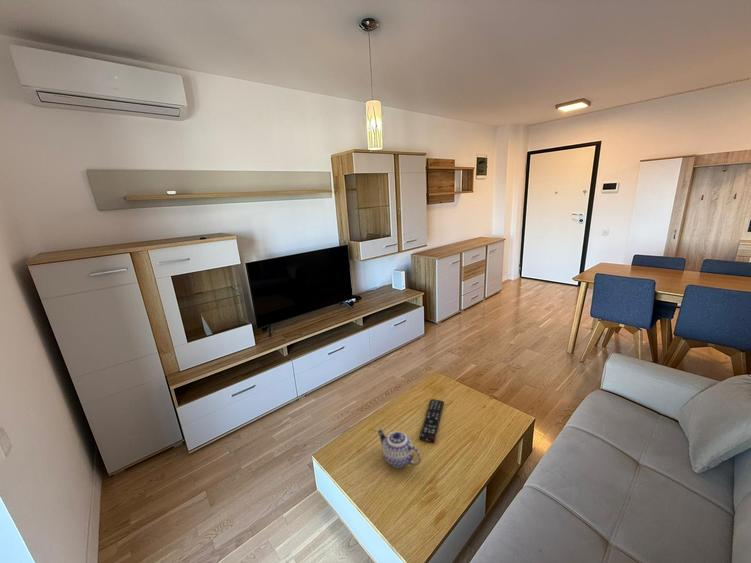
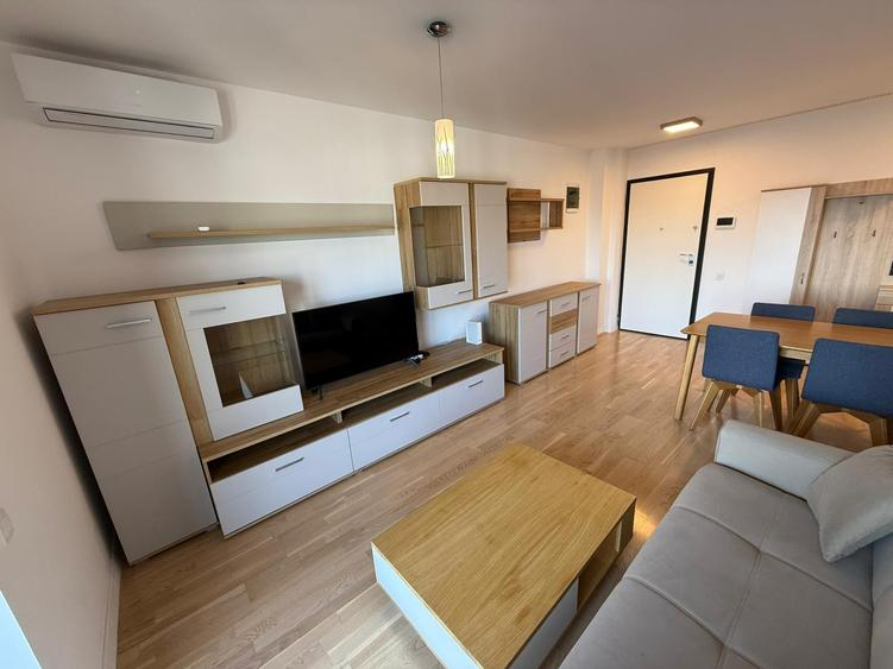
- remote control (432, 418)
- teapot (397, 446)
